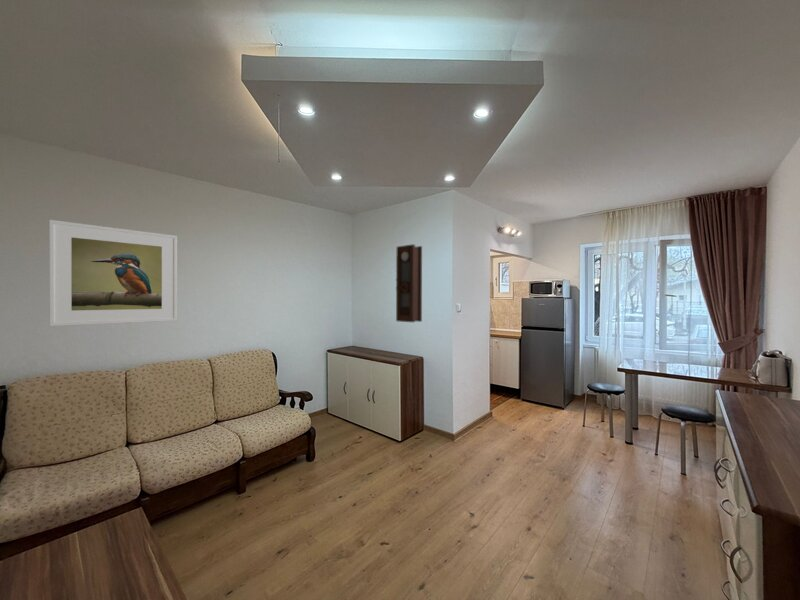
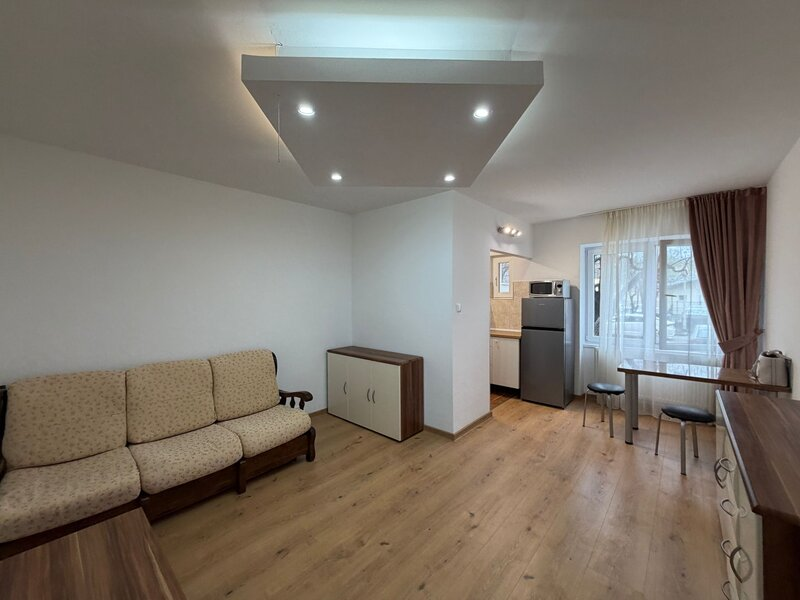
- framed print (120, 276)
- pendulum clock (405, 284)
